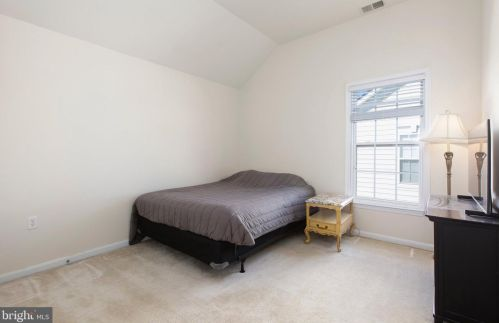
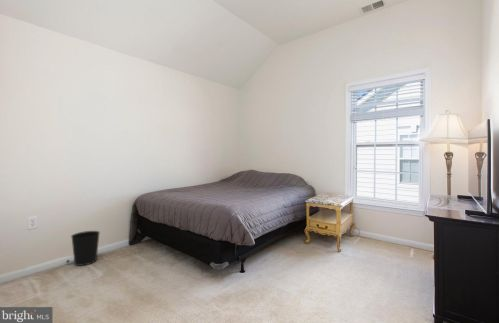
+ wastebasket (85, 248)
